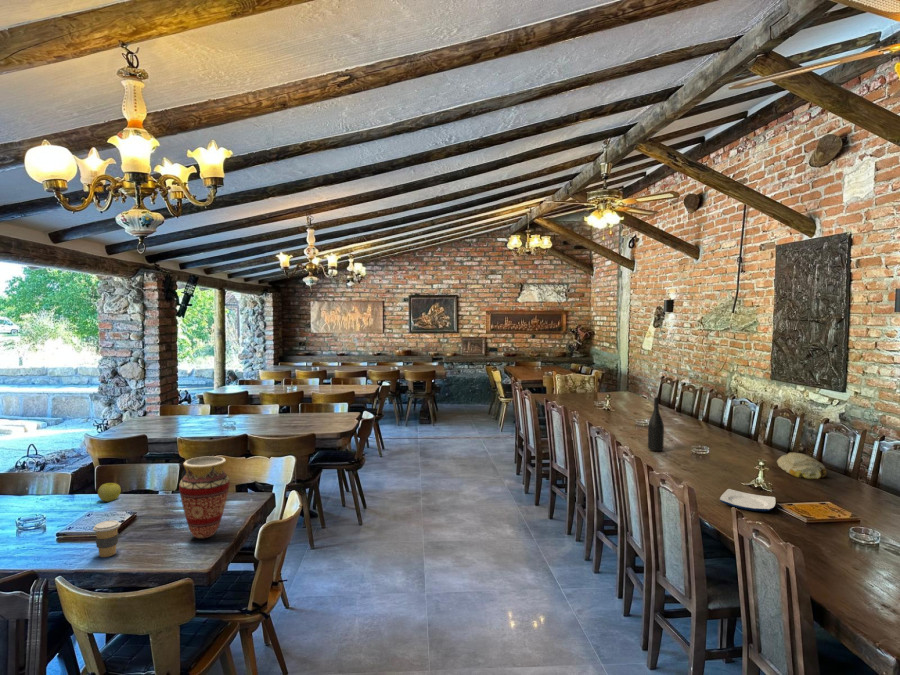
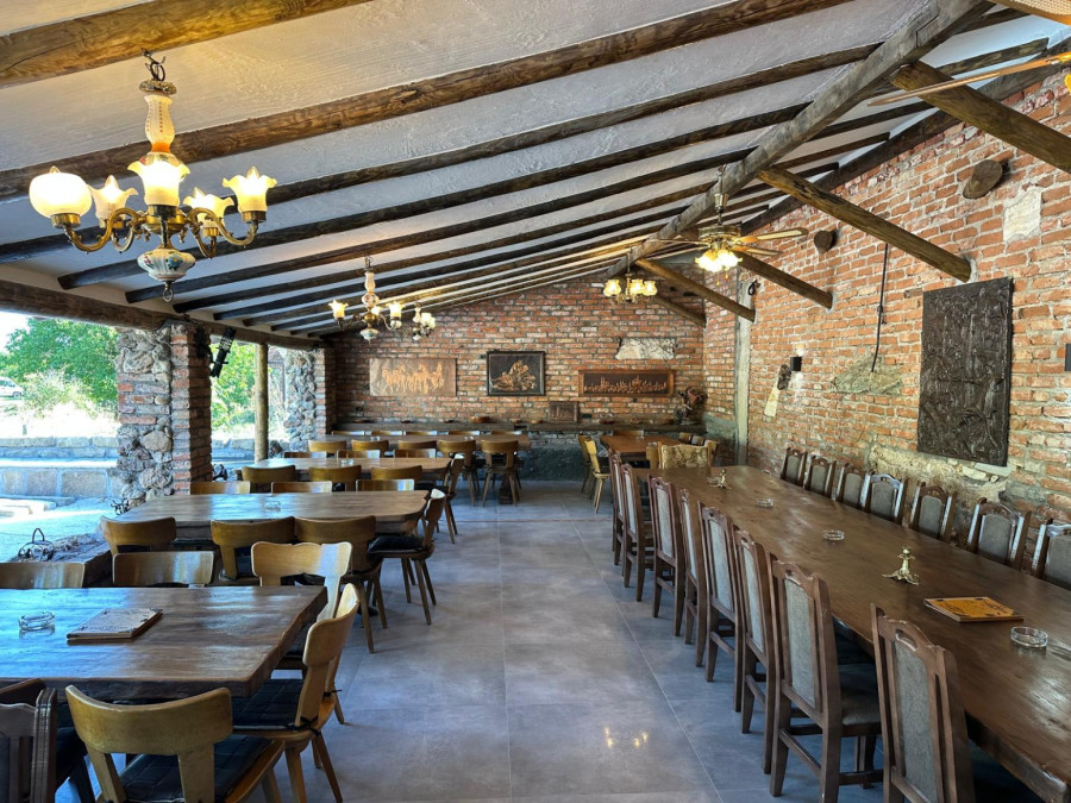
- vase (204, 498)
- bread (800, 463)
- plate (747, 501)
- wine bottle (656, 424)
- coffee cup (107, 539)
- apple (109, 492)
